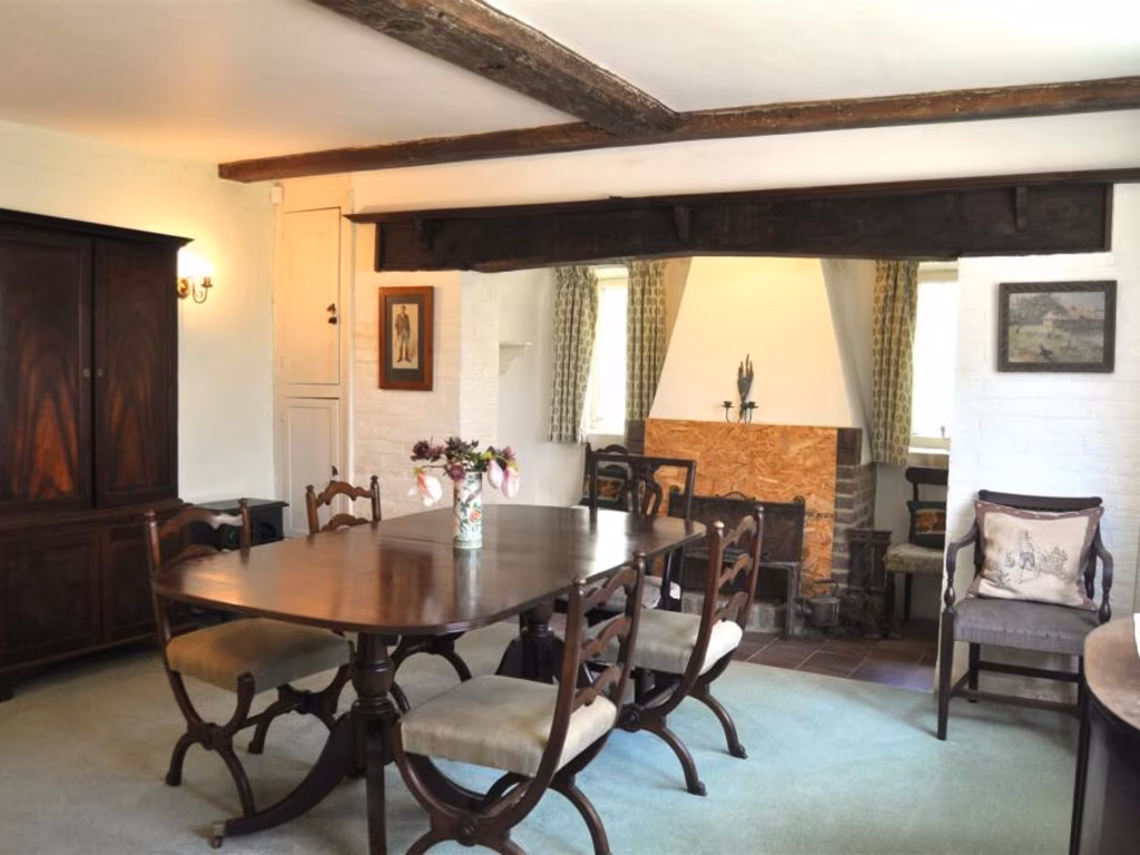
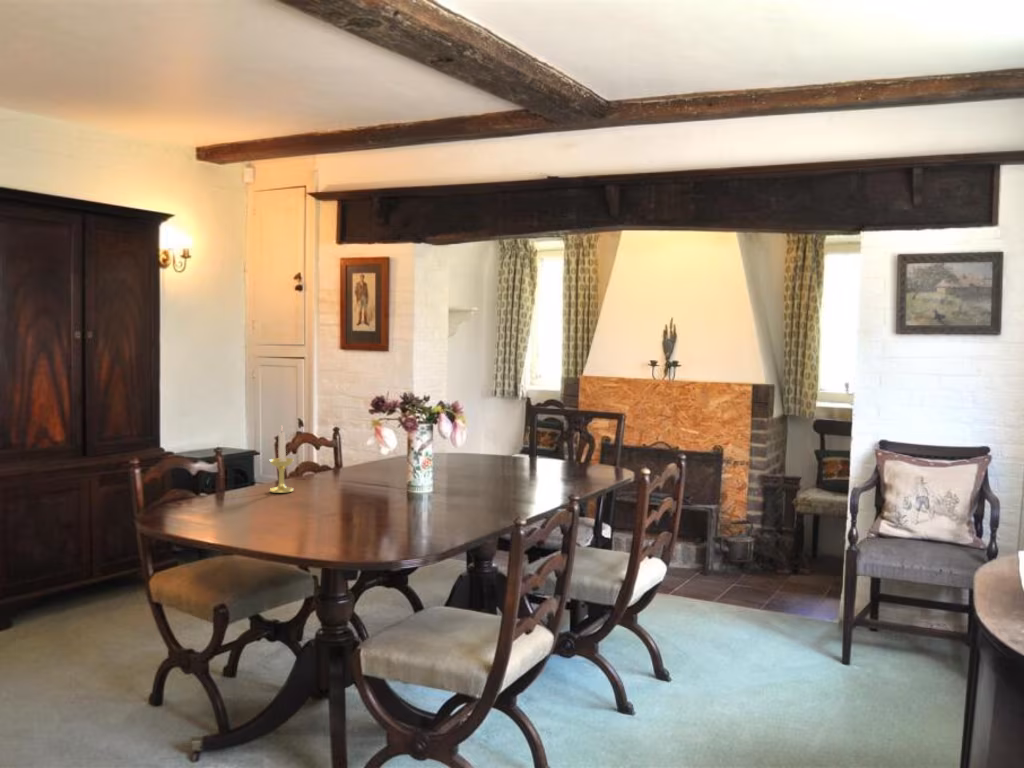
+ candlestick (281, 457)
